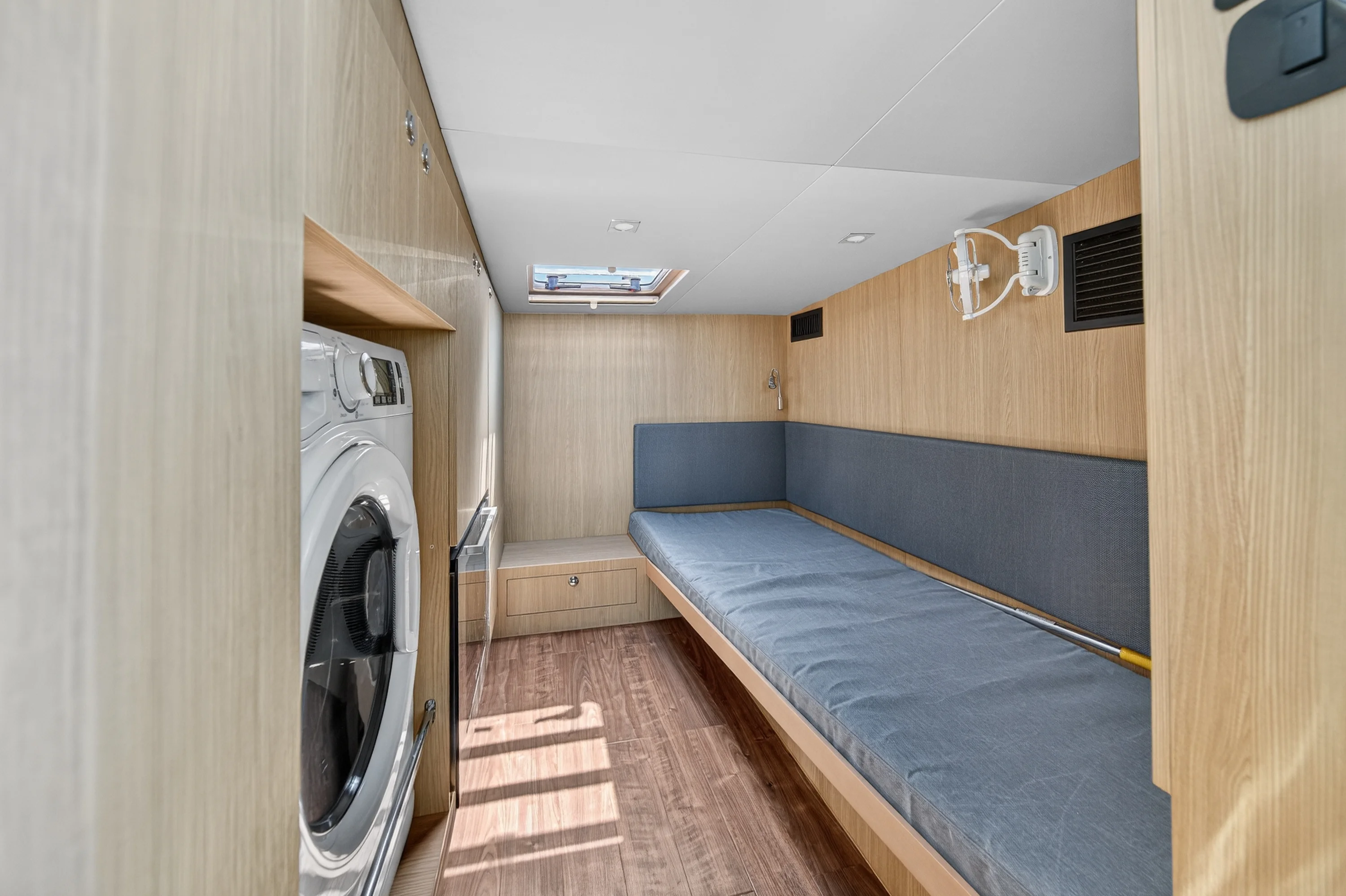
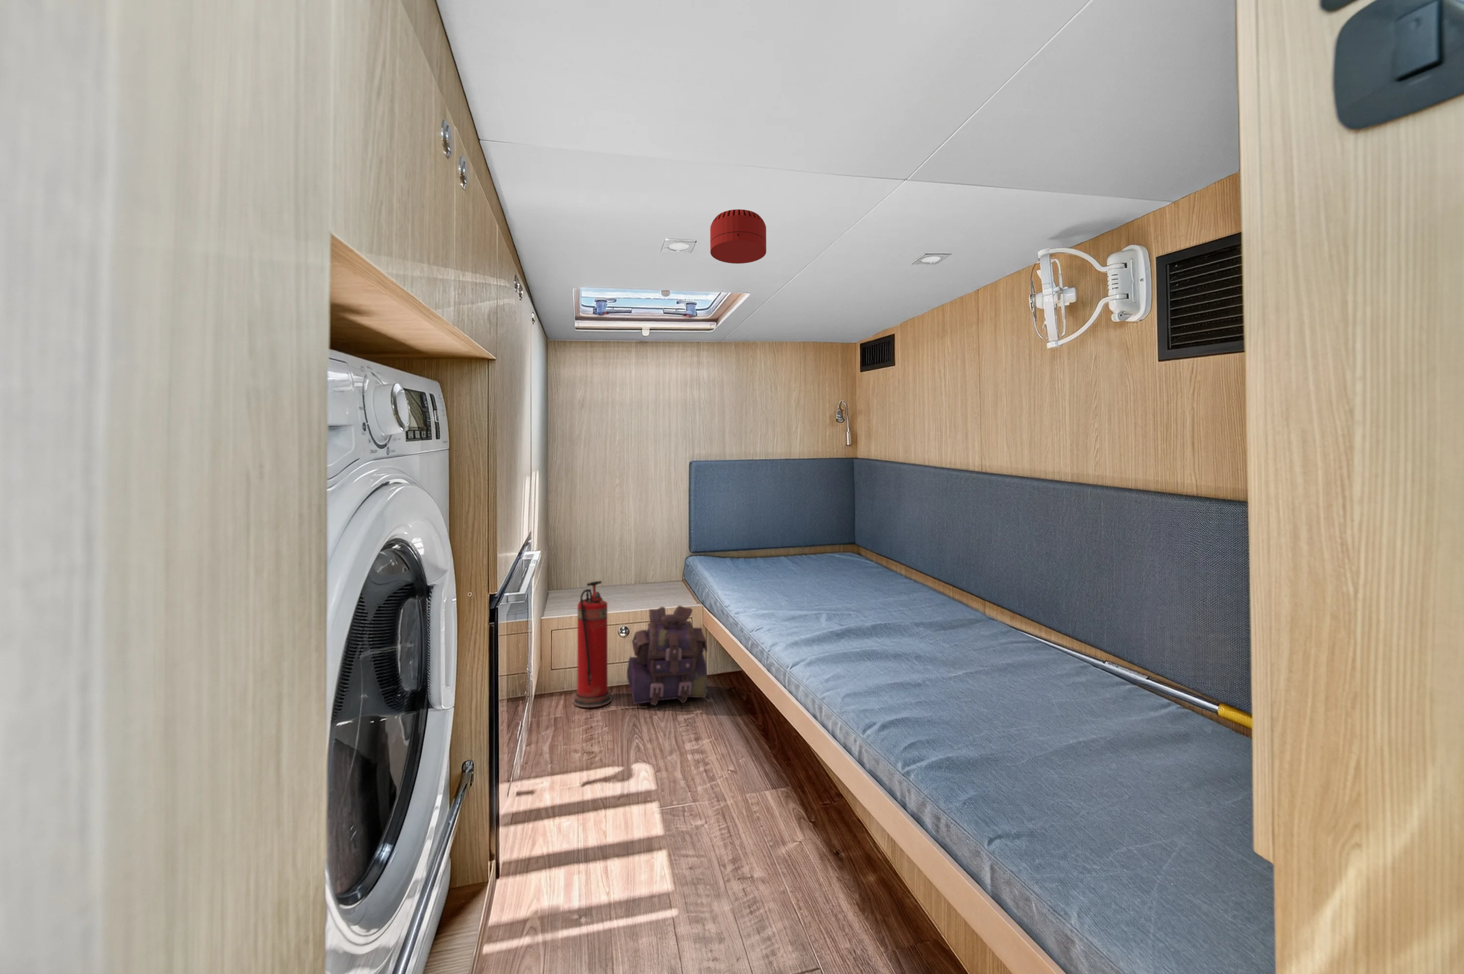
+ fire extinguisher (593, 641)
+ backpack (667, 652)
+ smoke detector (737, 236)
